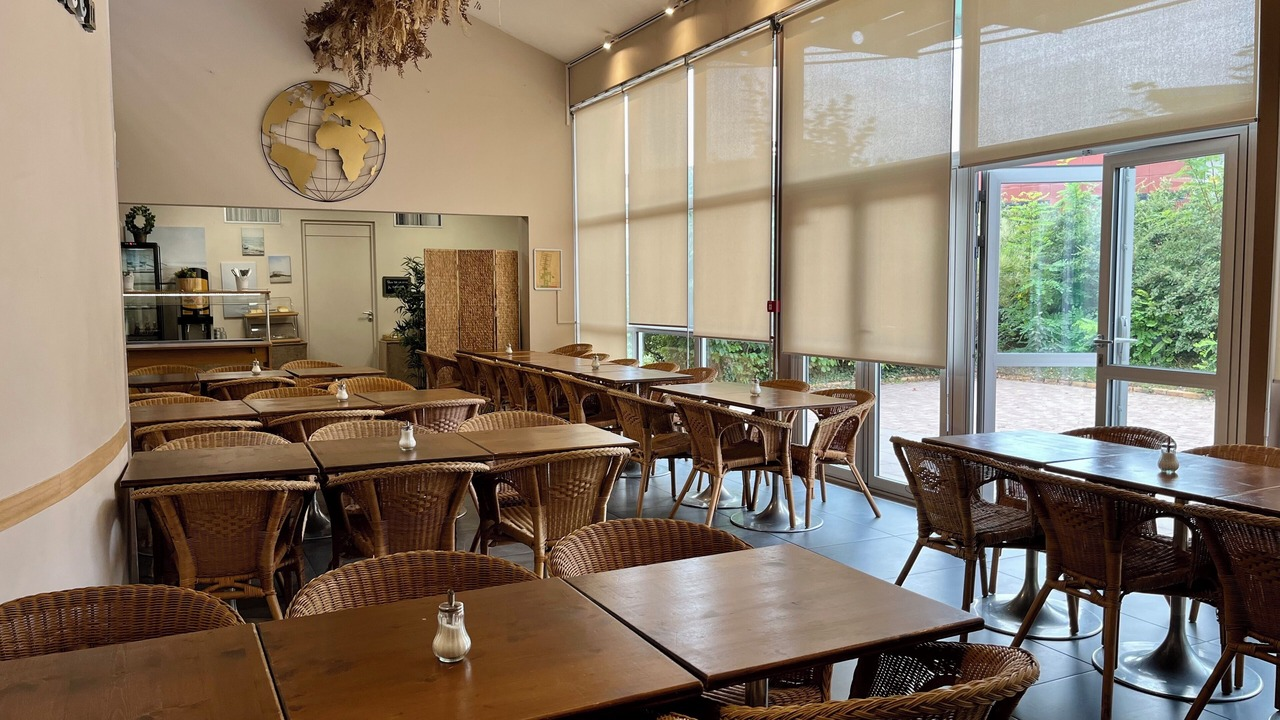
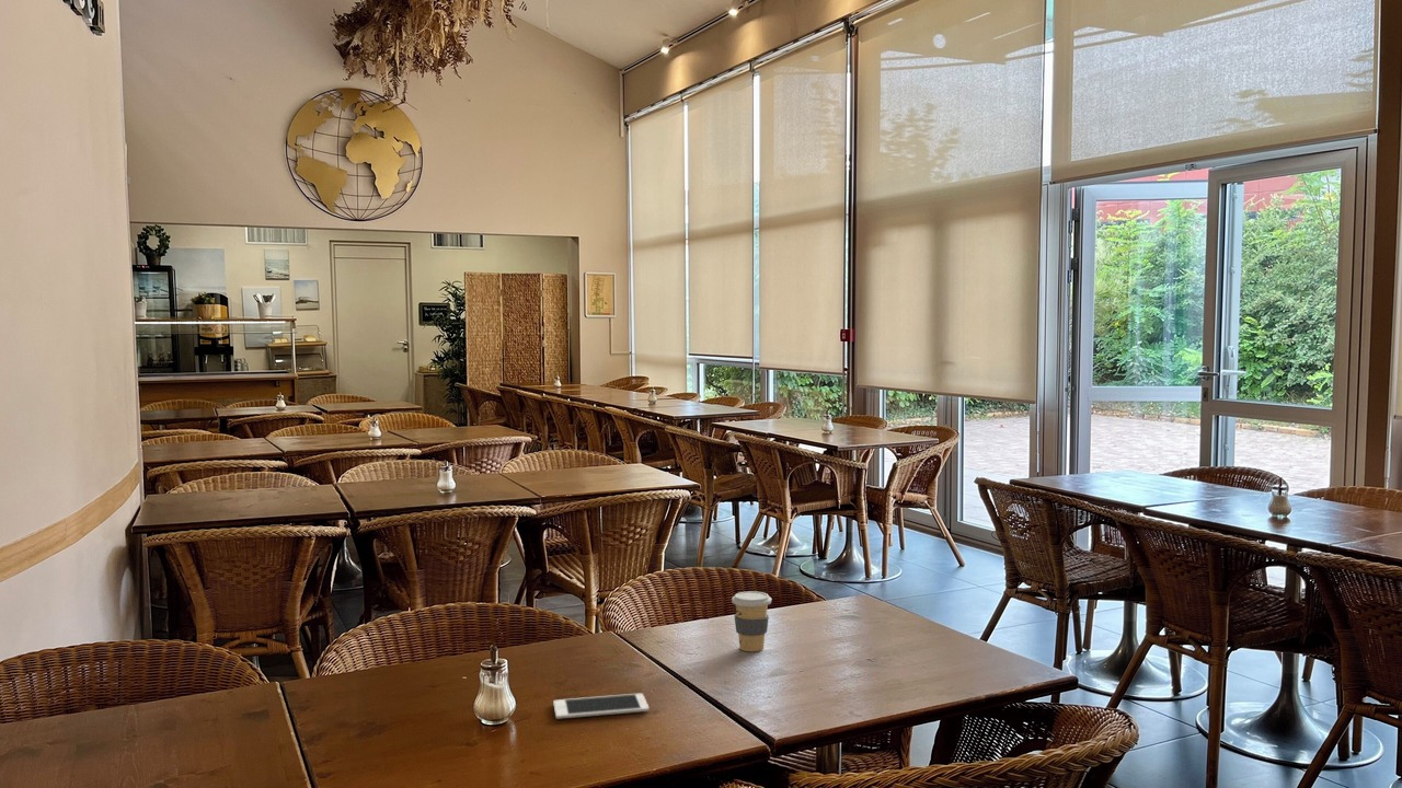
+ cell phone (600, 705)
+ coffee cup (751, 622)
